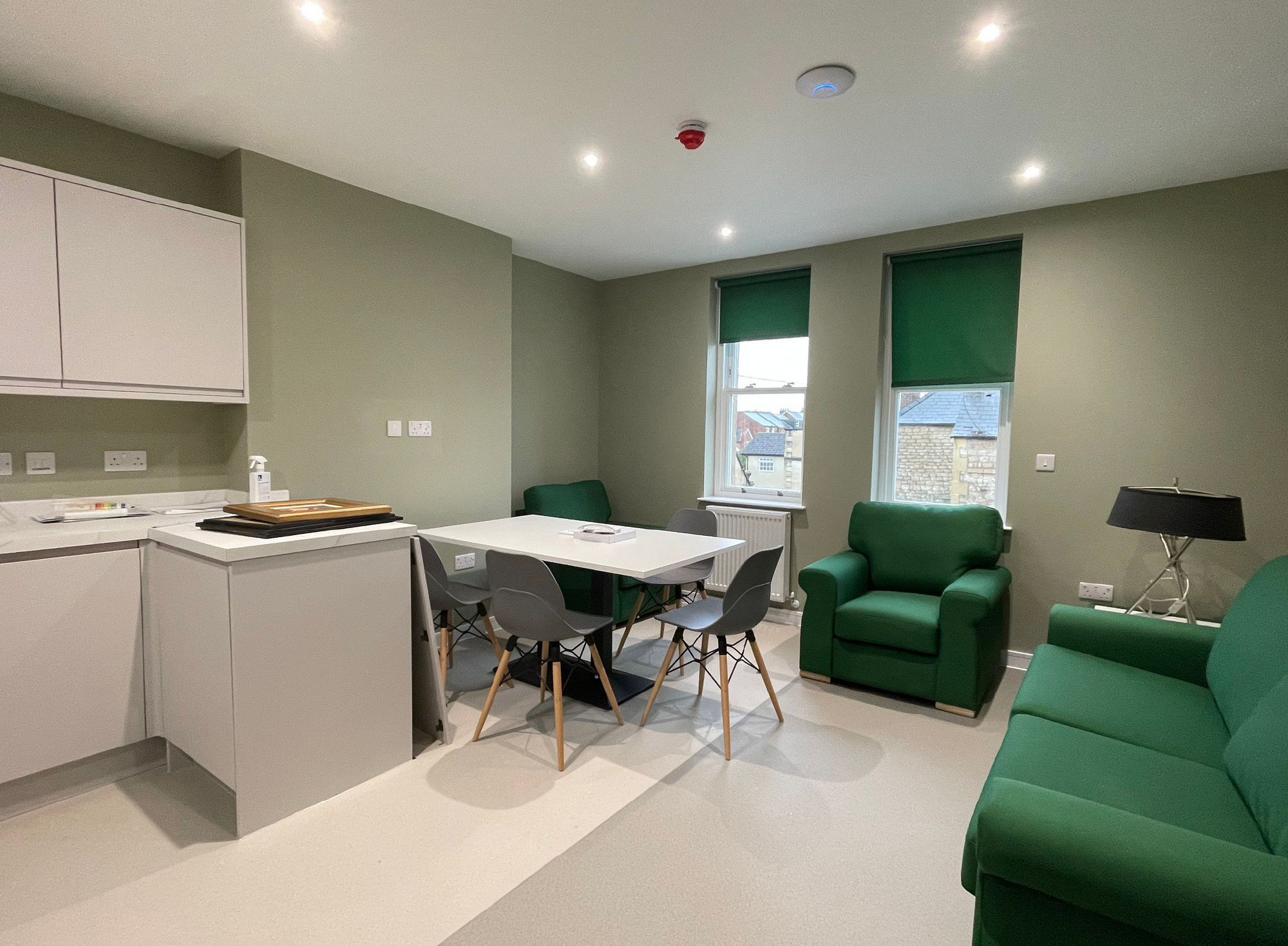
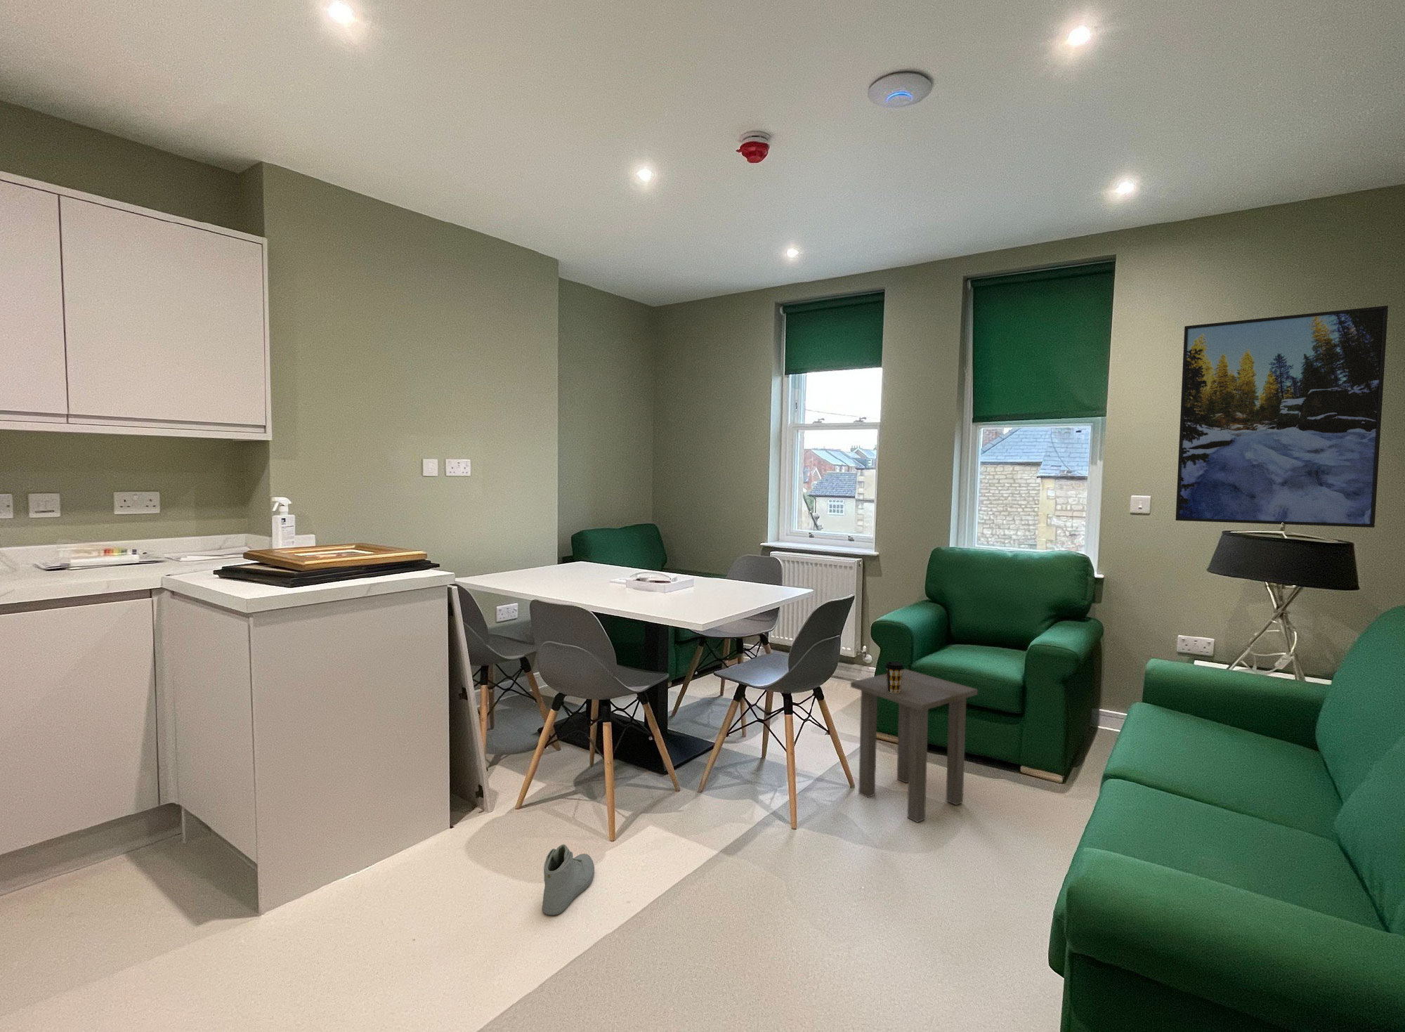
+ sneaker (571, 865)
+ coffee cup (894, 676)
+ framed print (1274, 421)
+ side table (911, 742)
